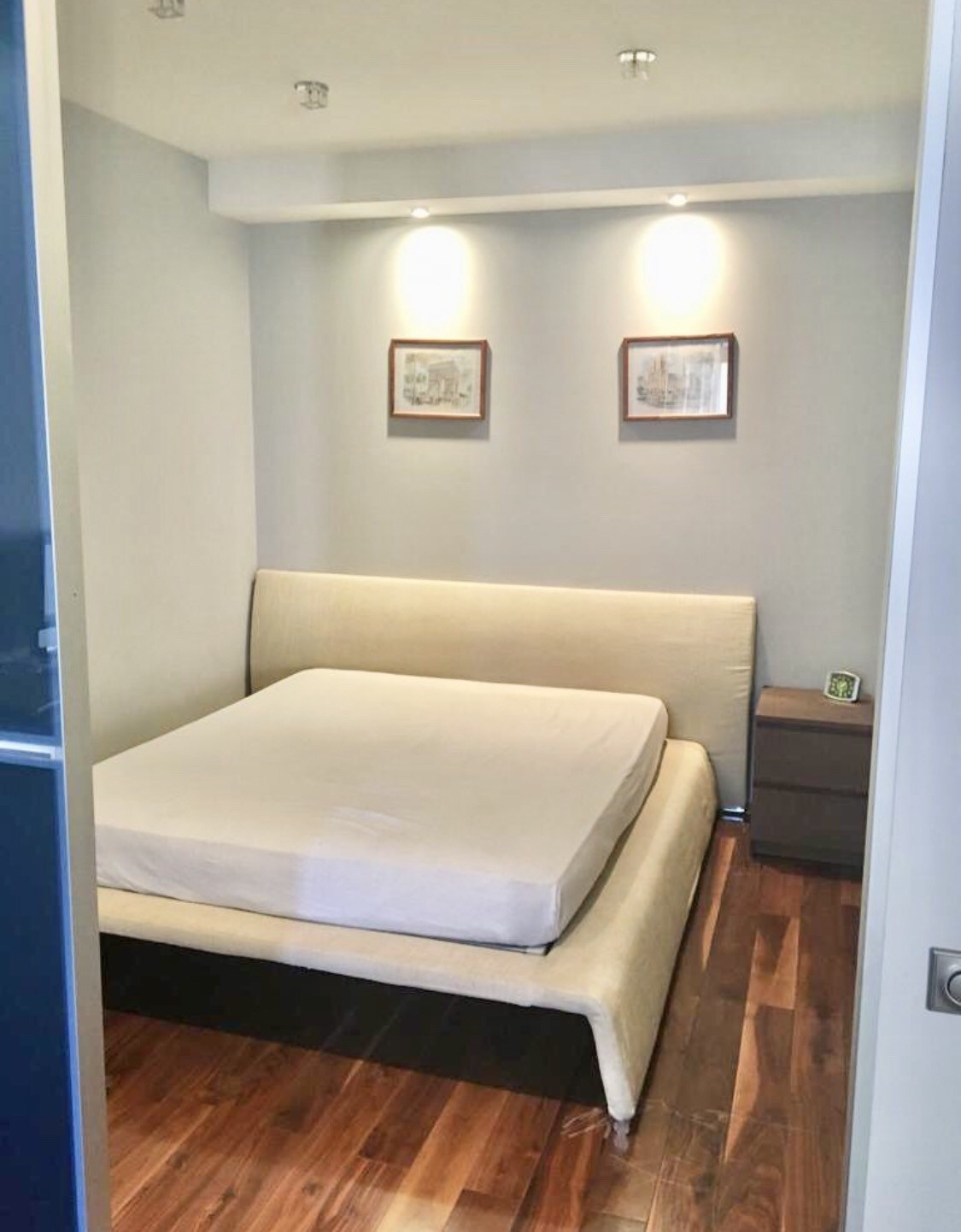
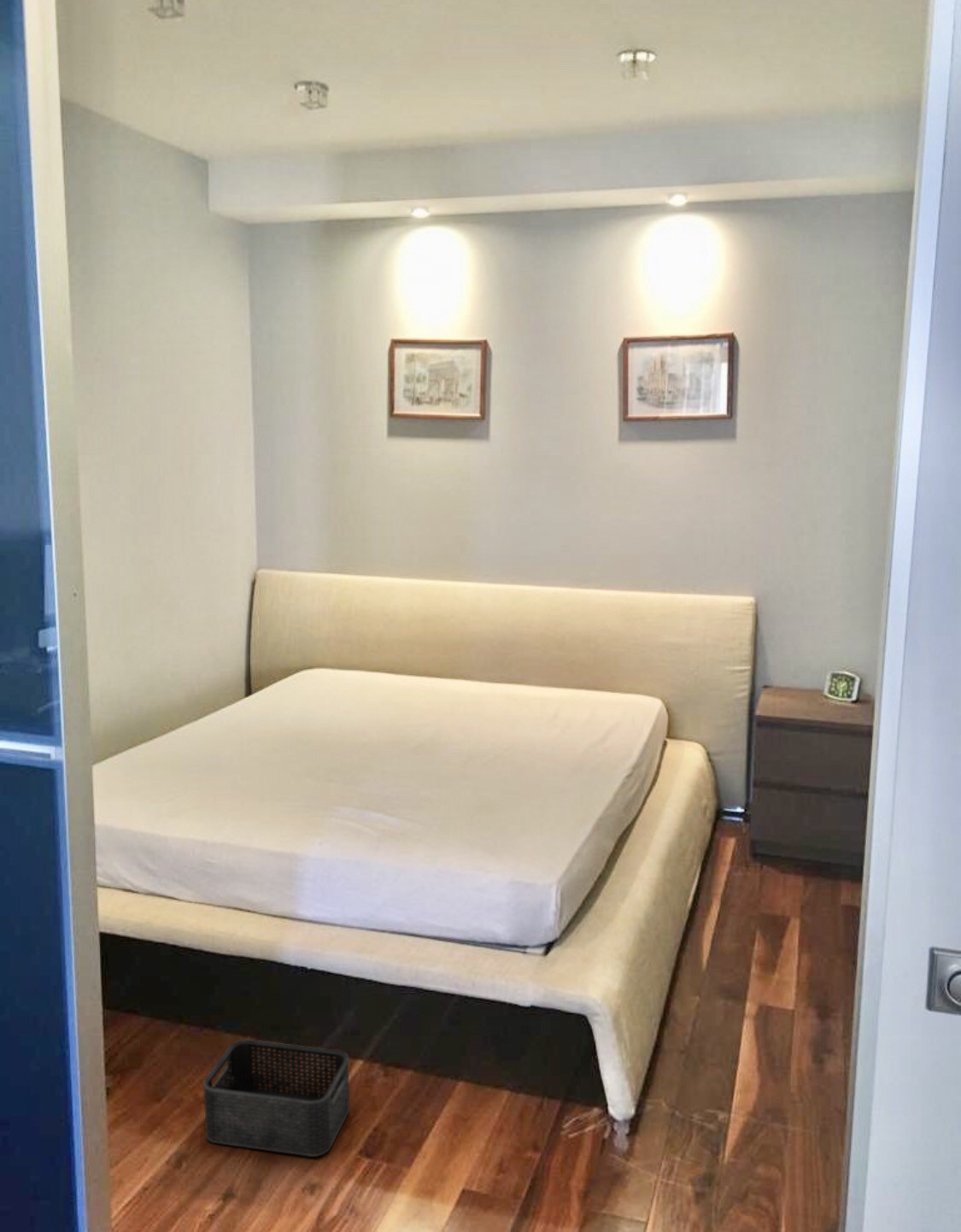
+ storage bin (278, 1095)
